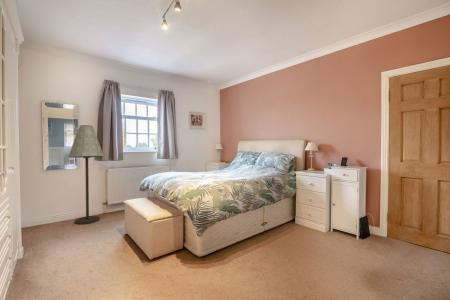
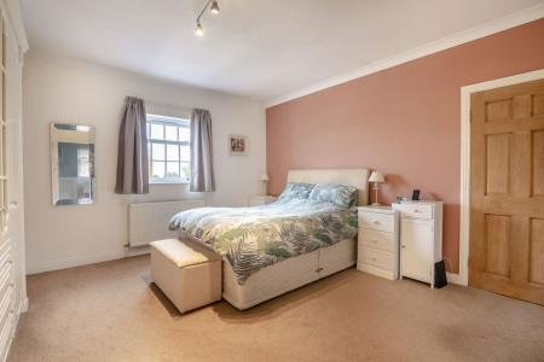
- floor lamp (87, 172)
